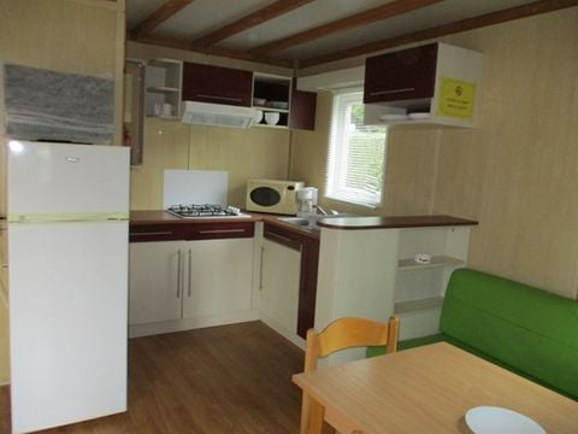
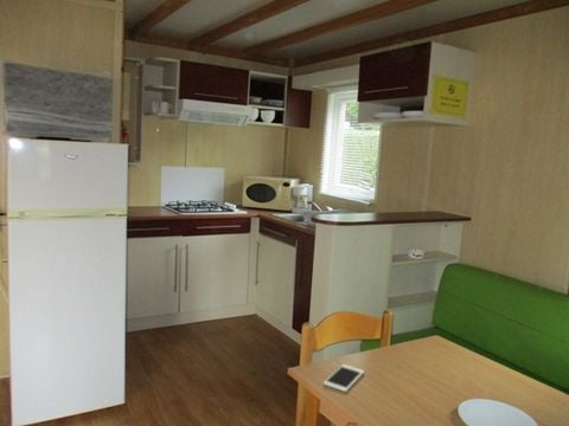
+ cell phone (344, 376)
